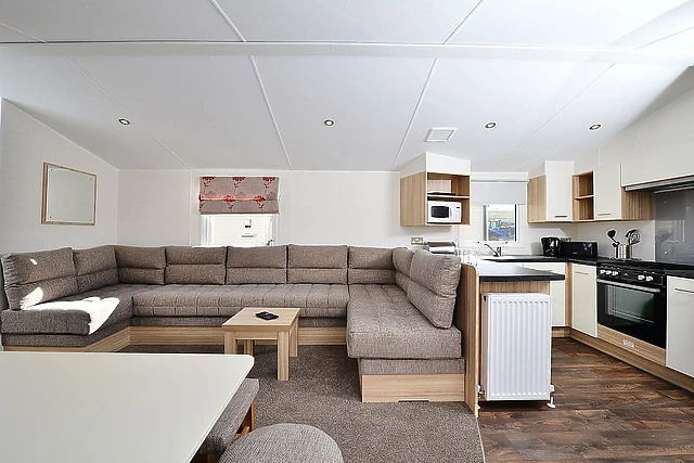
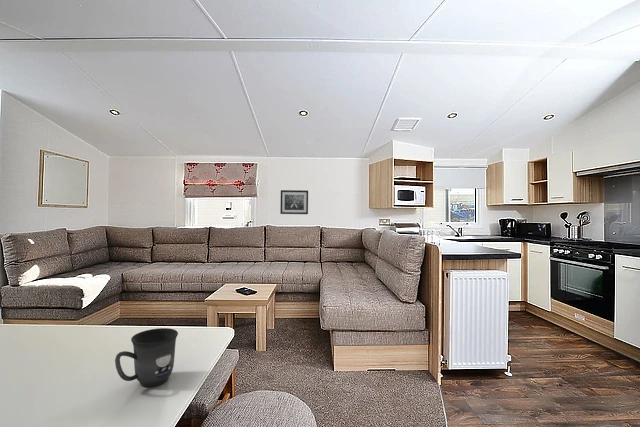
+ mug (146, 360)
+ wall art (294, 202)
